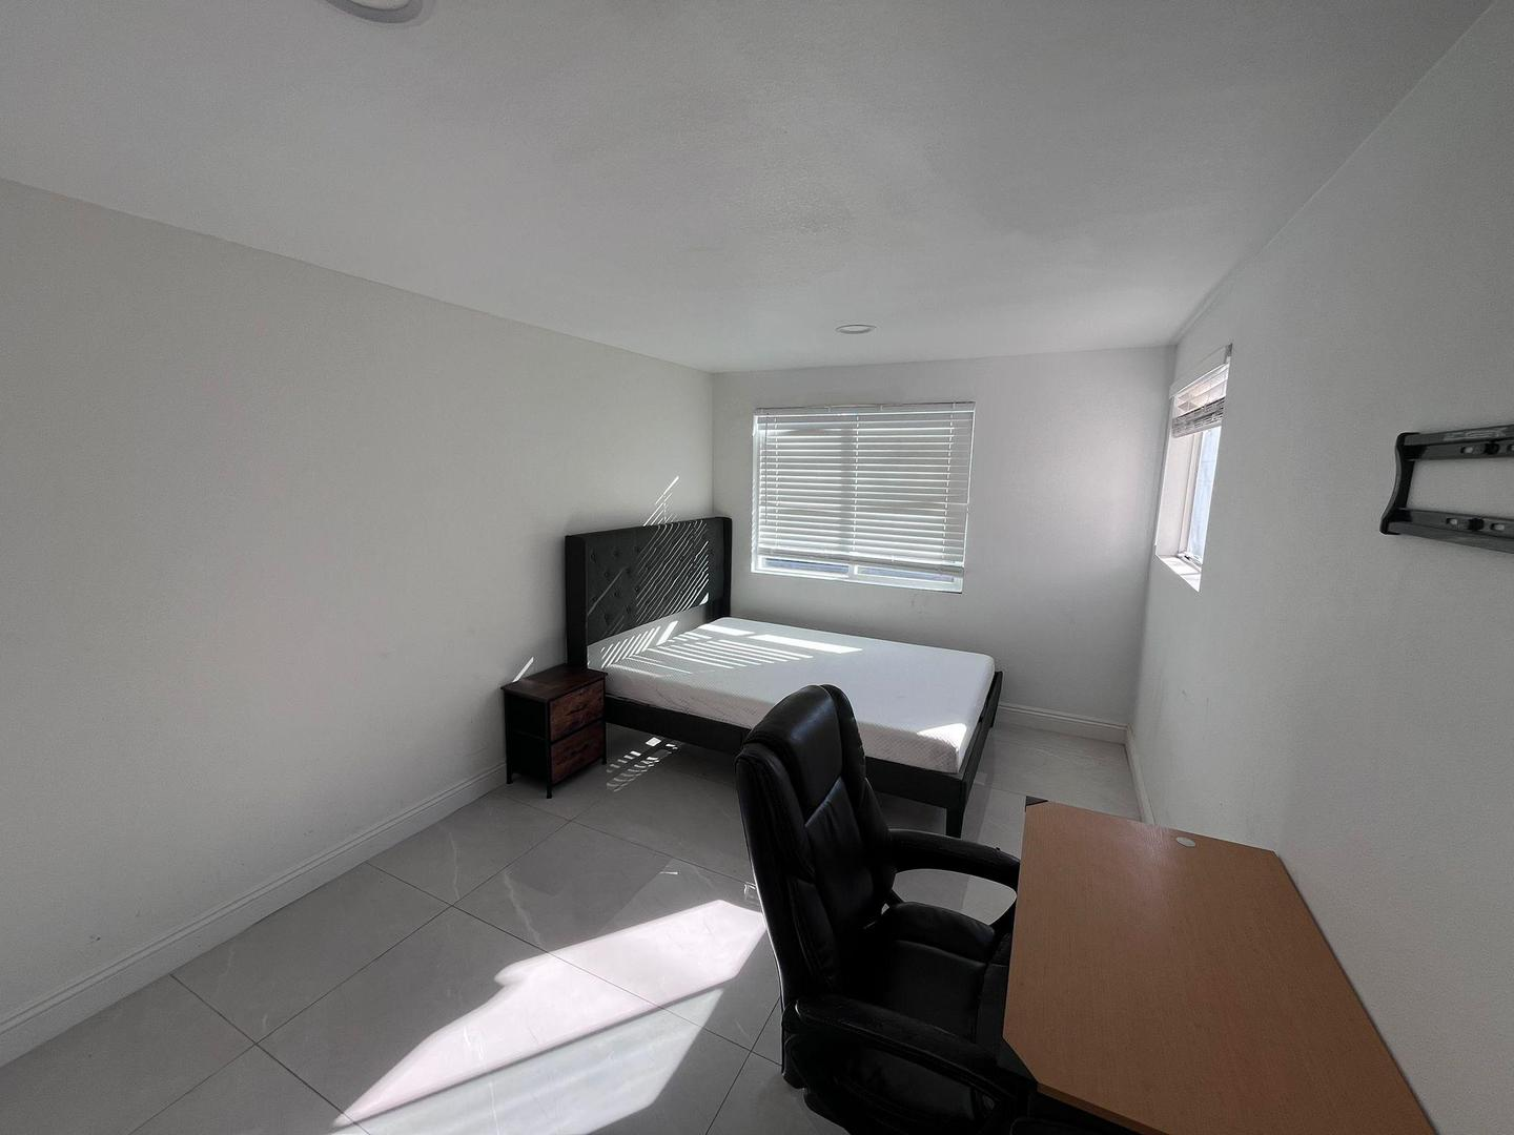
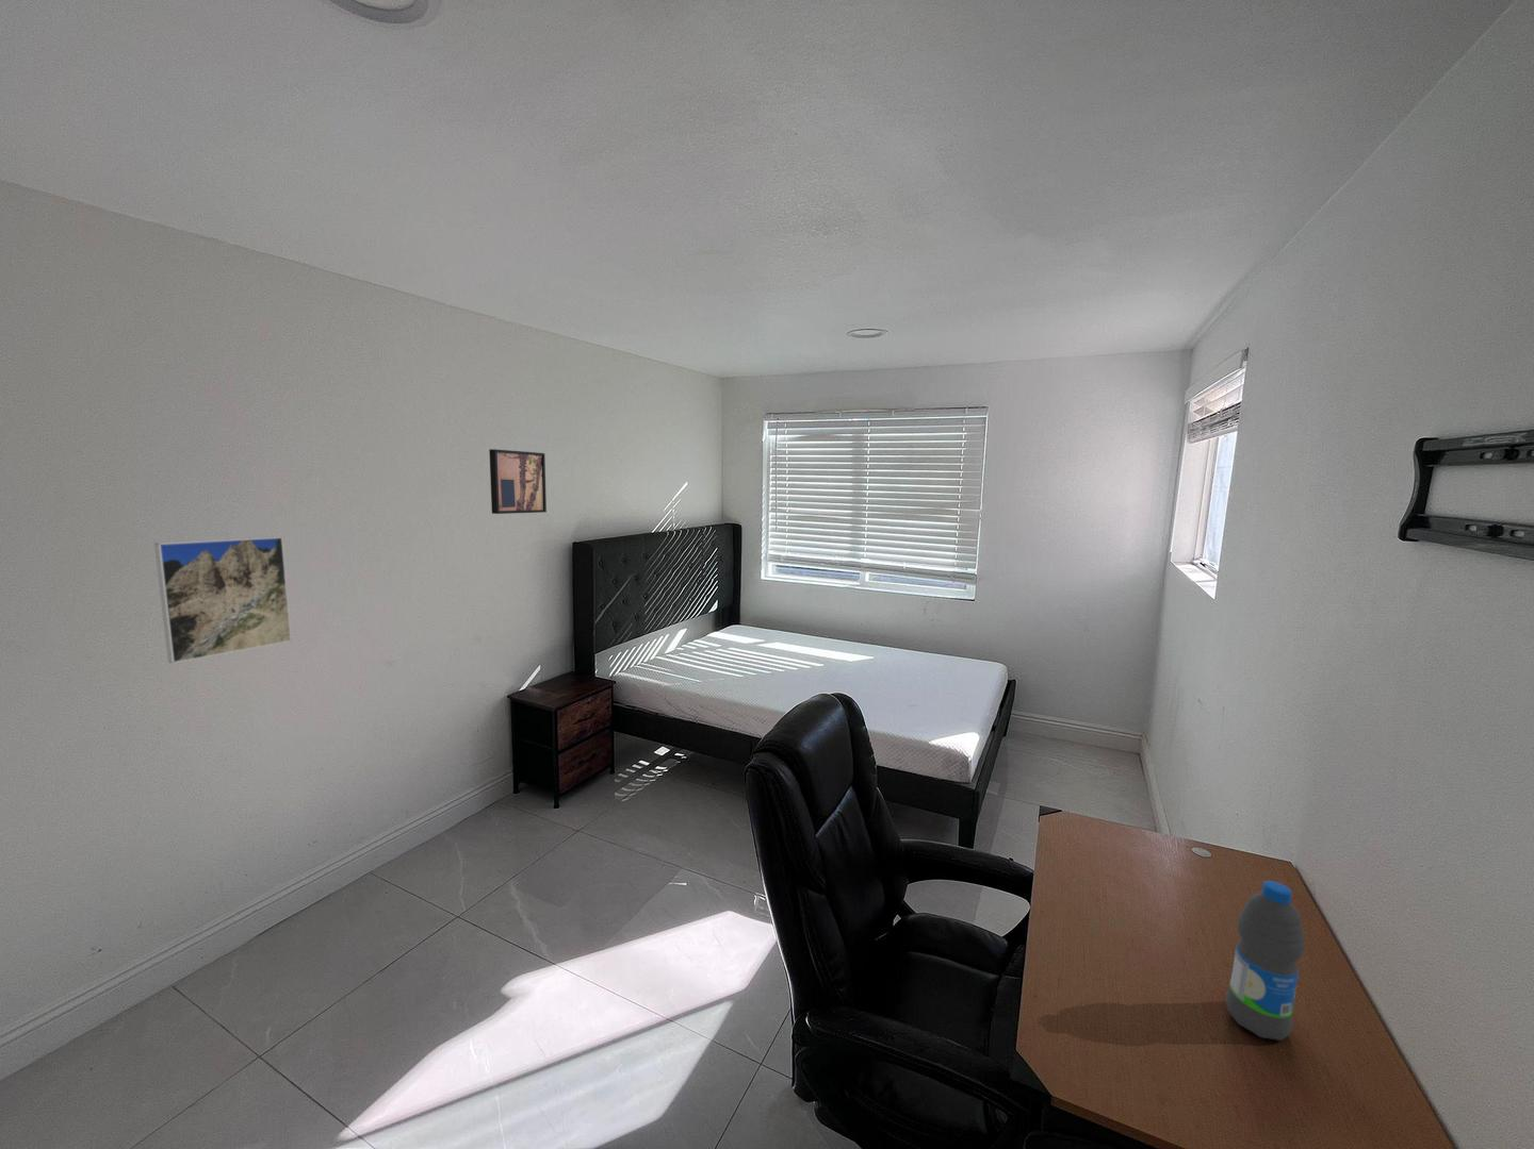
+ wall art (519, 482)
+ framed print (228, 596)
+ water bottle (1267, 955)
